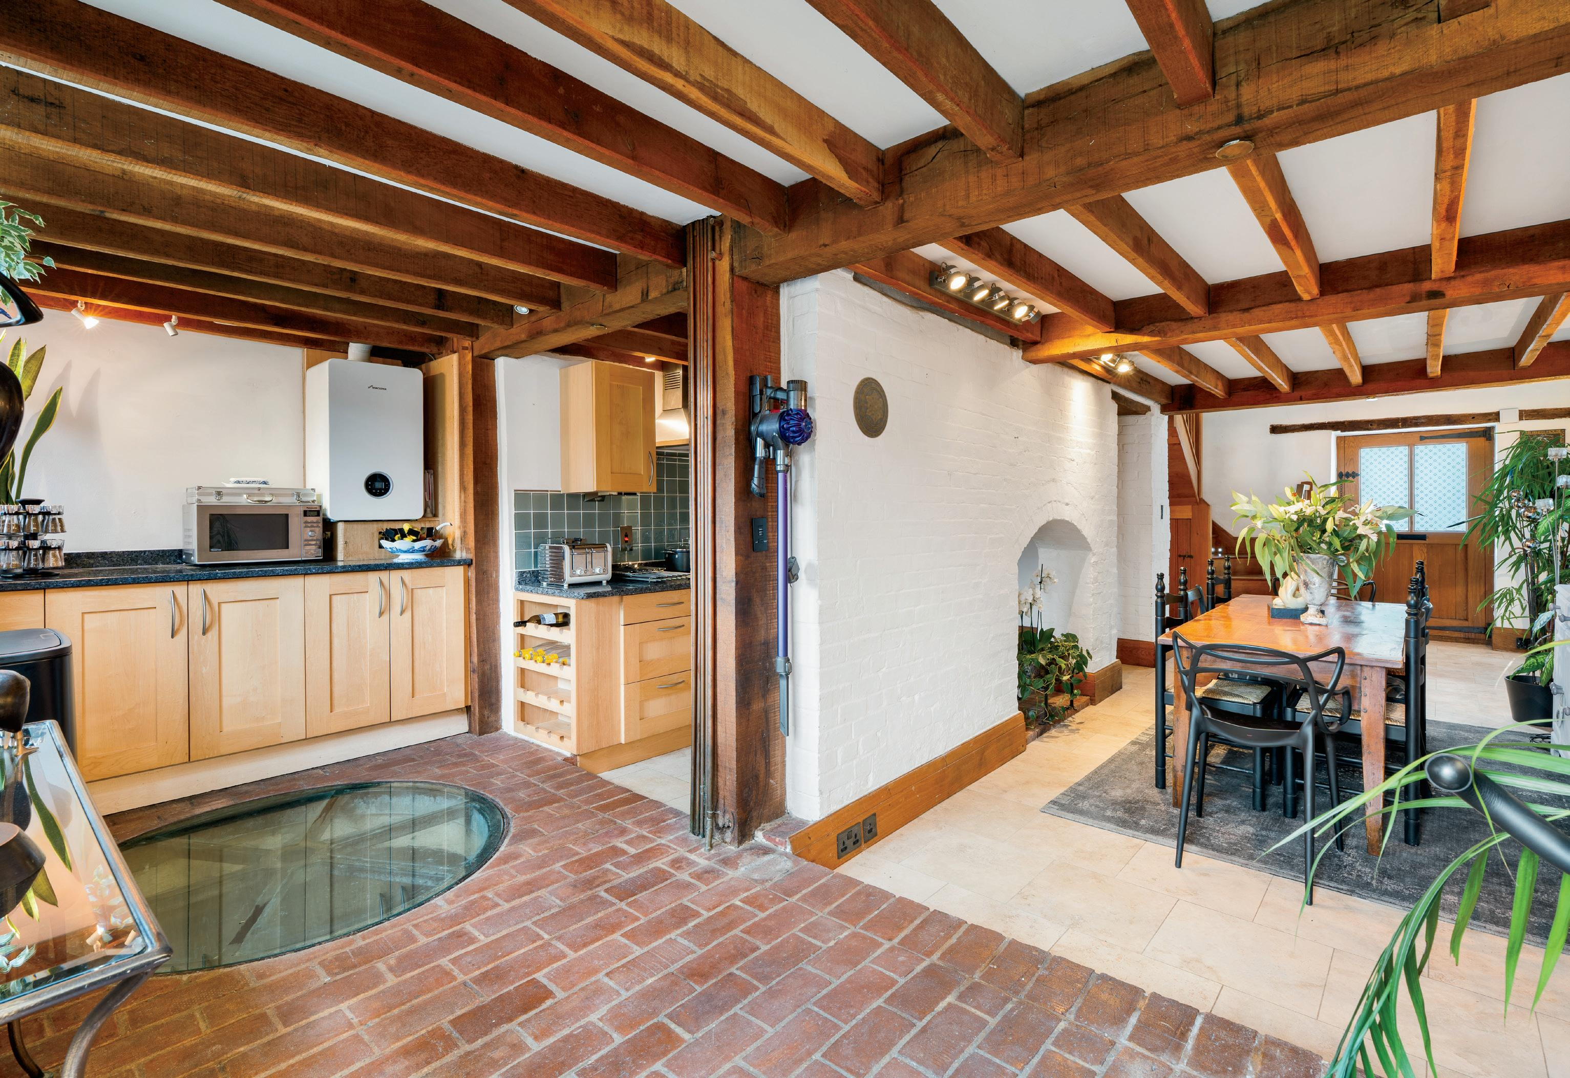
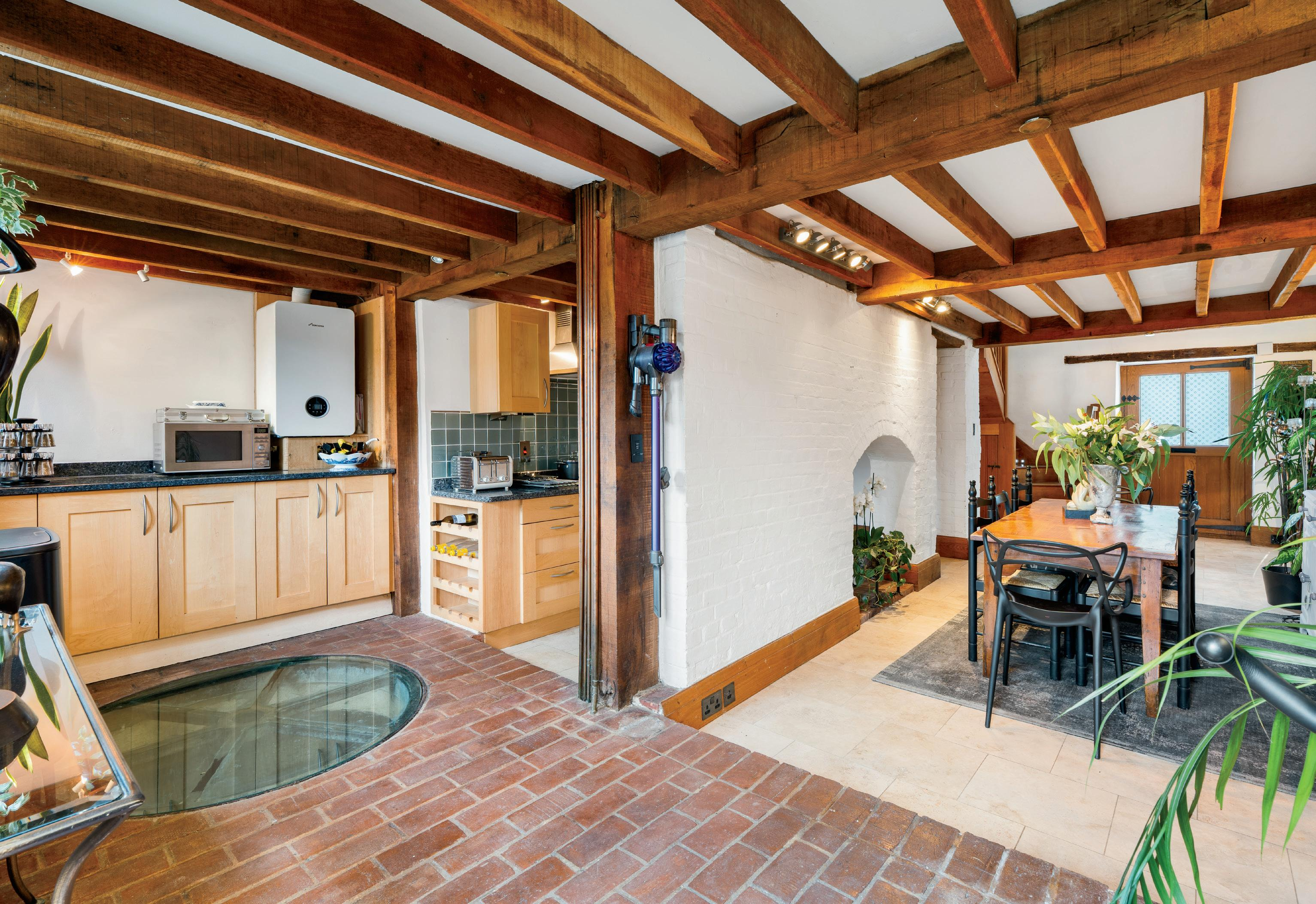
- decorative plate (873, 407)
